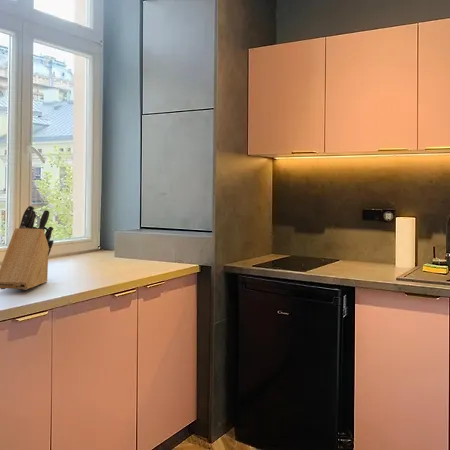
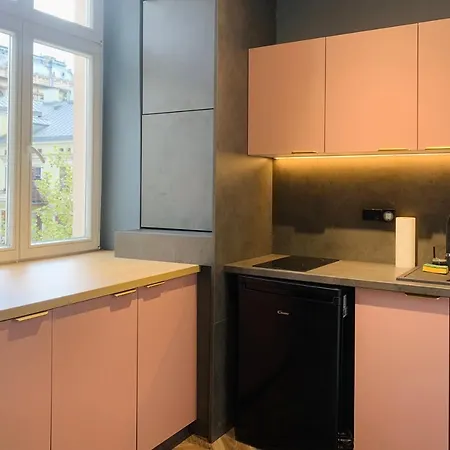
- knife block (27, 245)
